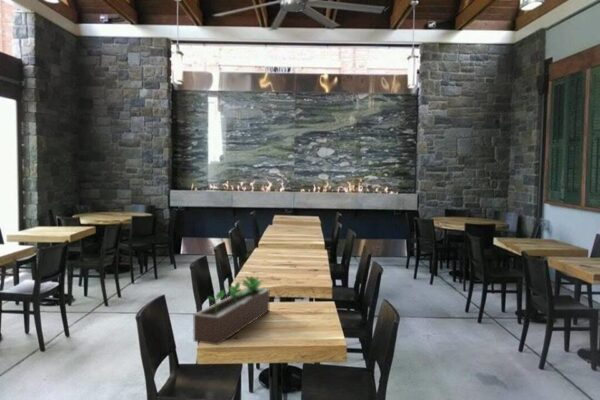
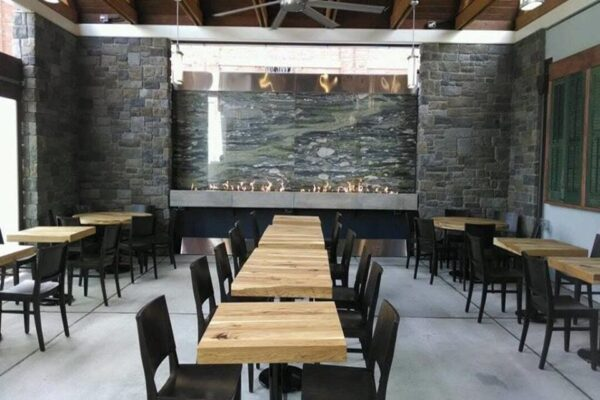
- succulent planter (235, 303)
